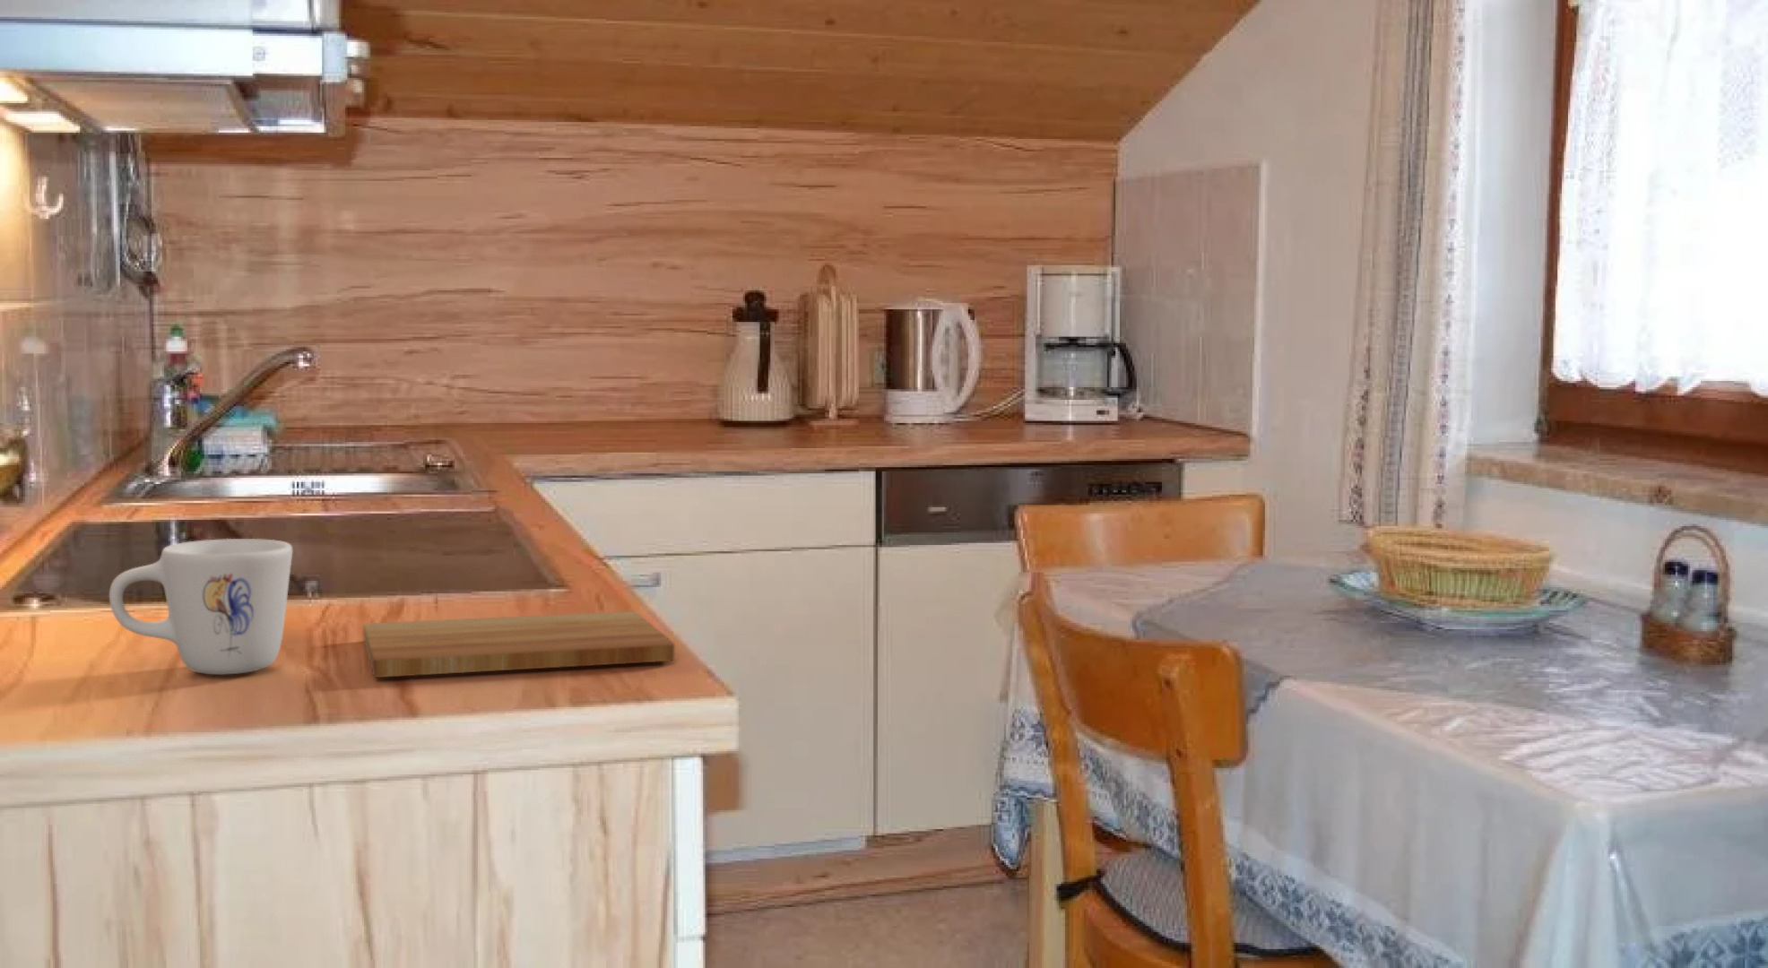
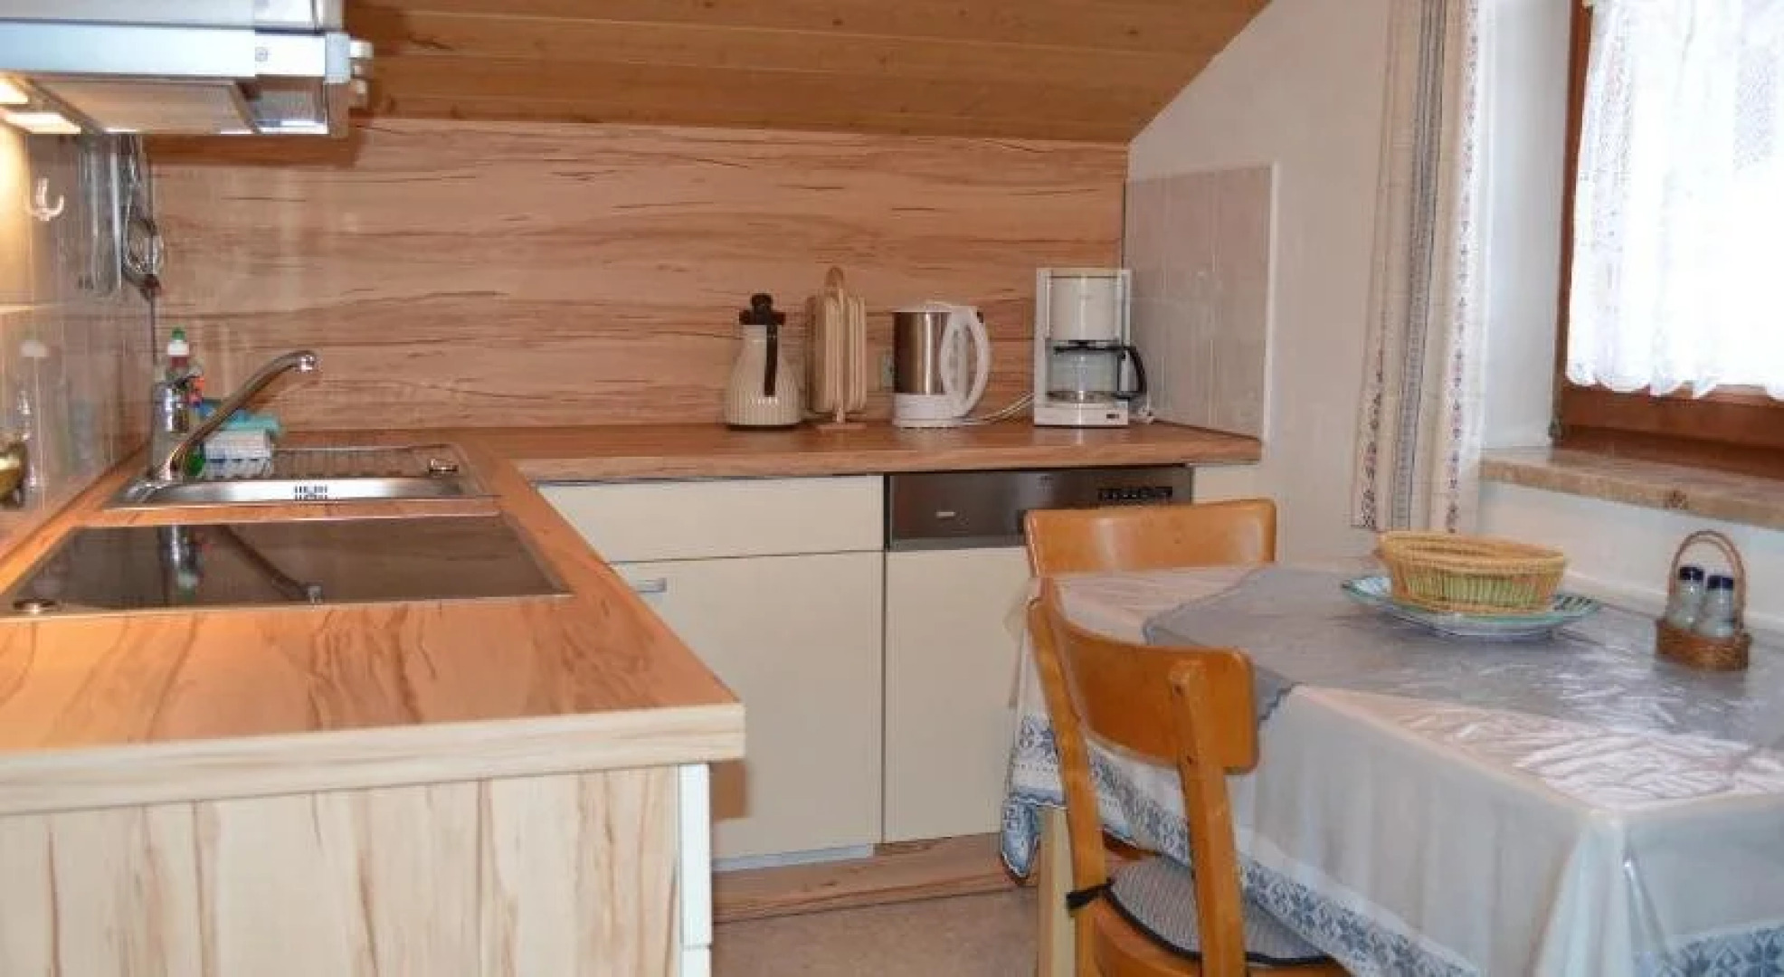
- mug (203, 609)
- cutting board (515, 641)
